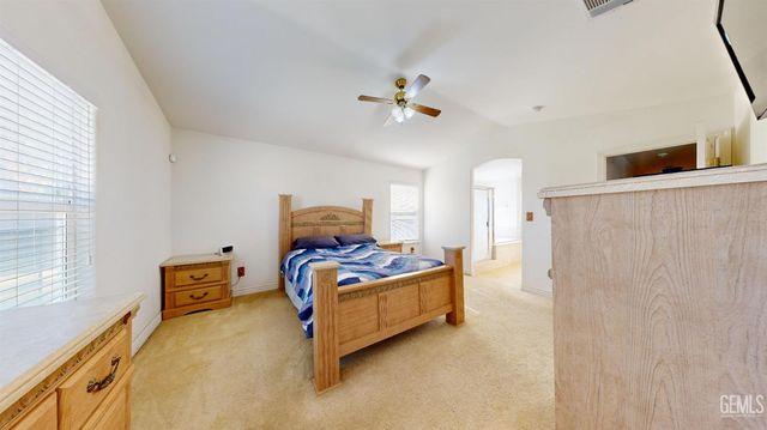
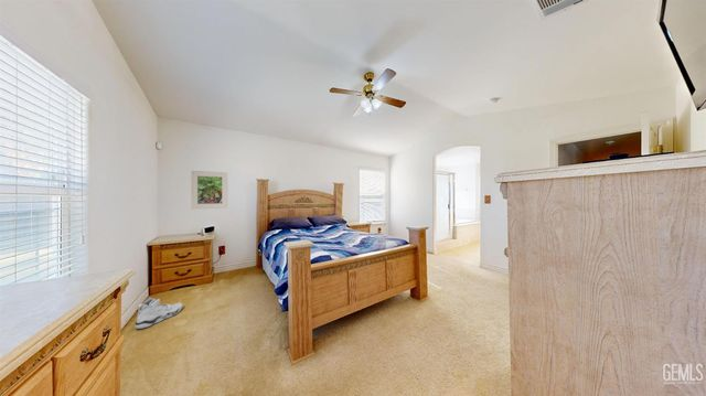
+ sneaker (160, 307)
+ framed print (210, 190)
